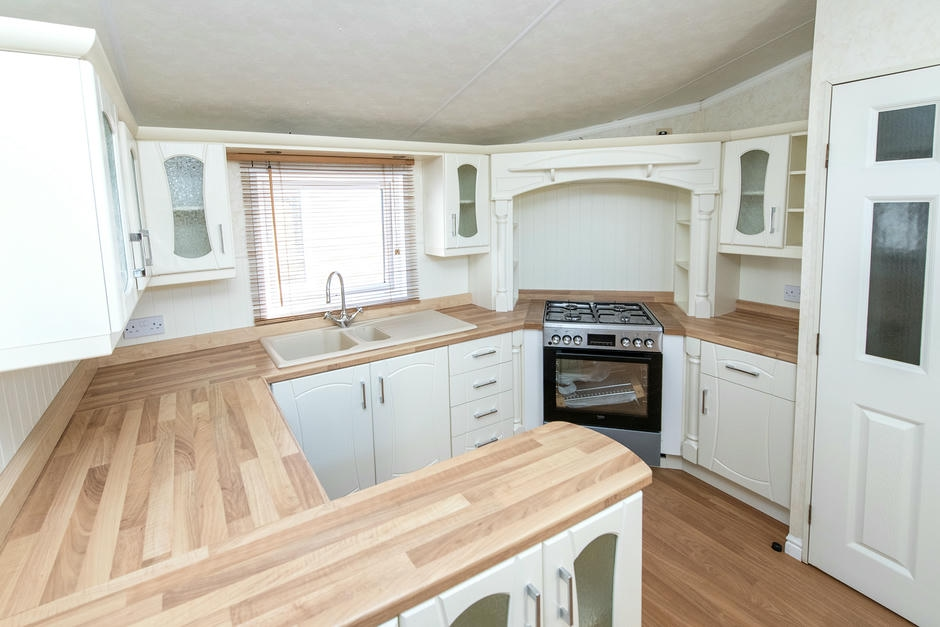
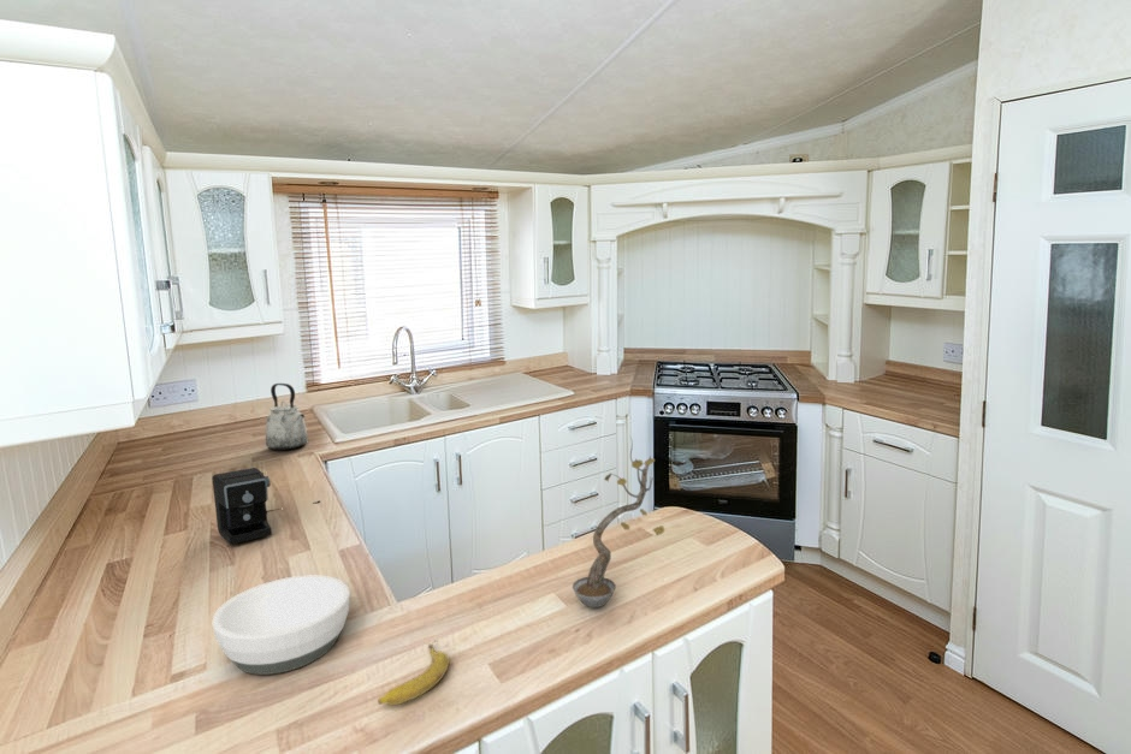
+ plant (630, 510)
+ kettle (289, 416)
+ bowl (285, 624)
+ coffee maker (267, 495)
+ banana (418, 676)
